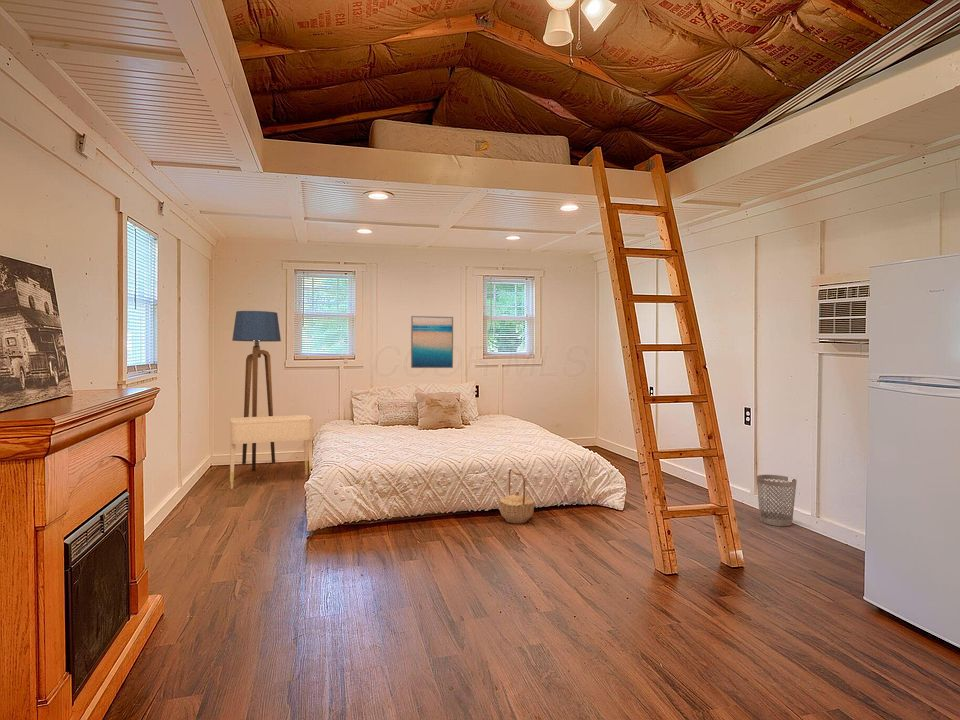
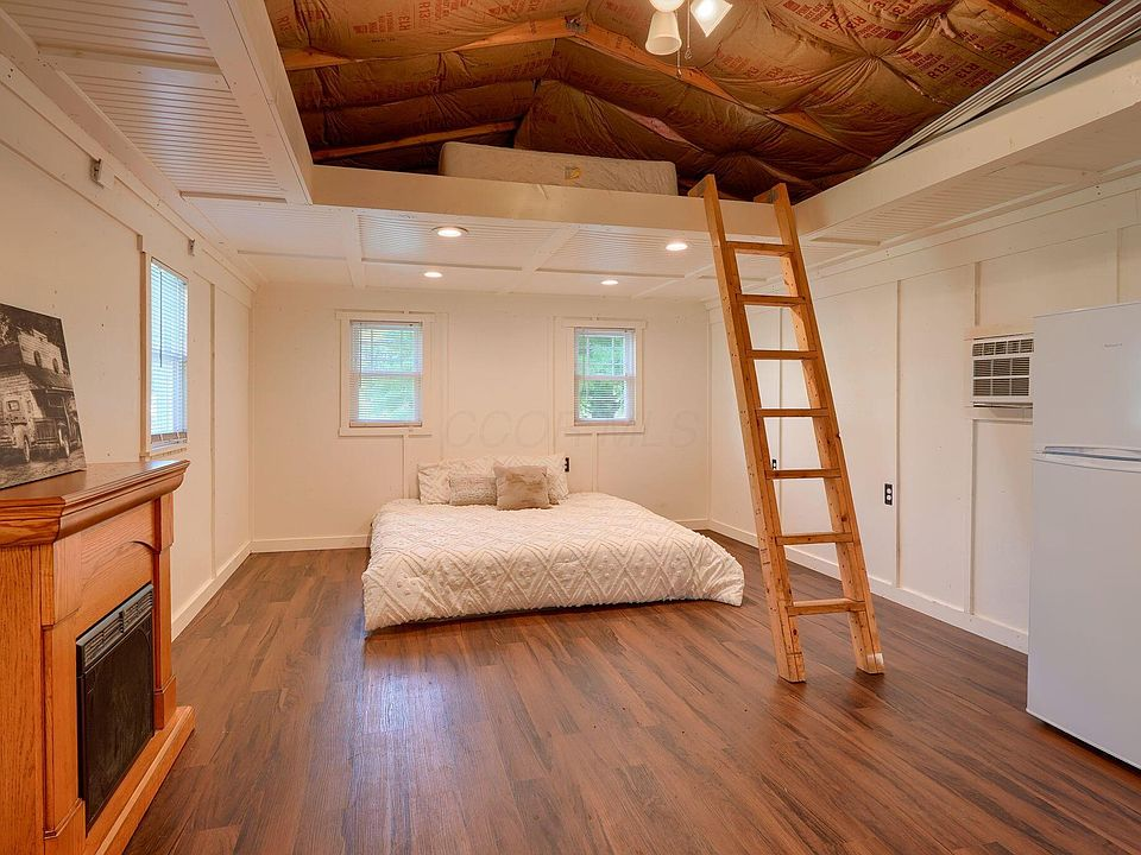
- nightstand (271, 441)
- basket (516, 495)
- floor lamp (256, 389)
- wall art (432, 342)
- wastebasket (776, 500)
